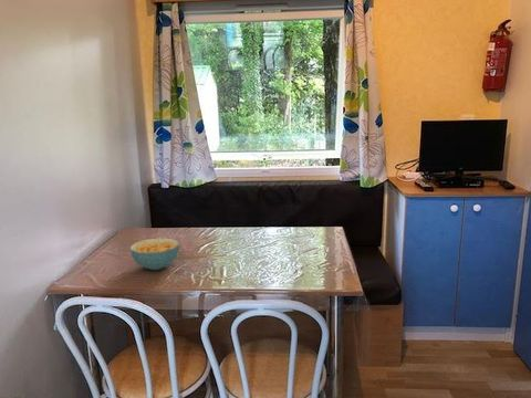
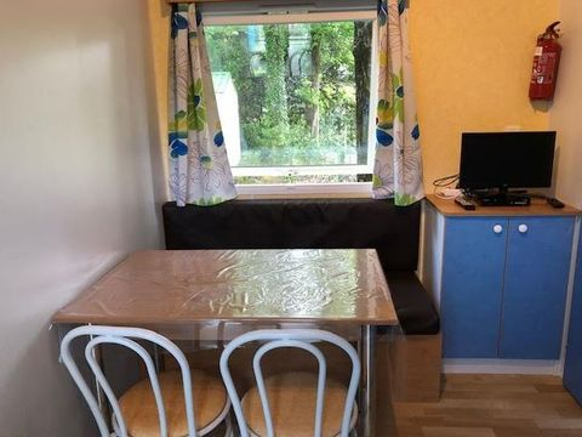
- cereal bowl (155, 255)
